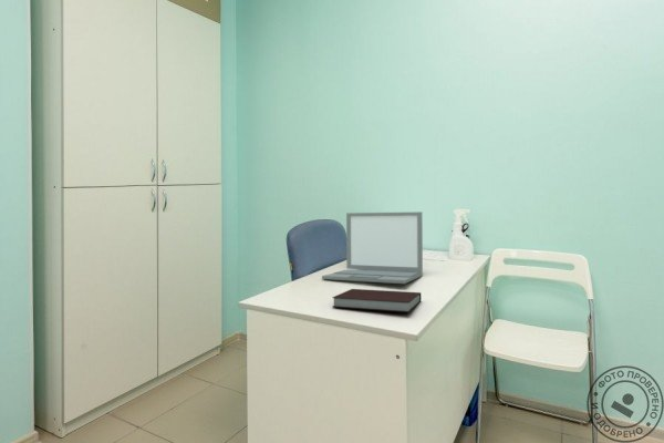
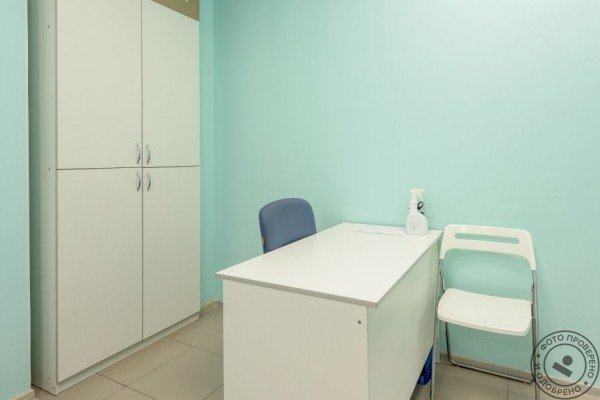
- notebook (377, 299)
- laptop (373, 245)
